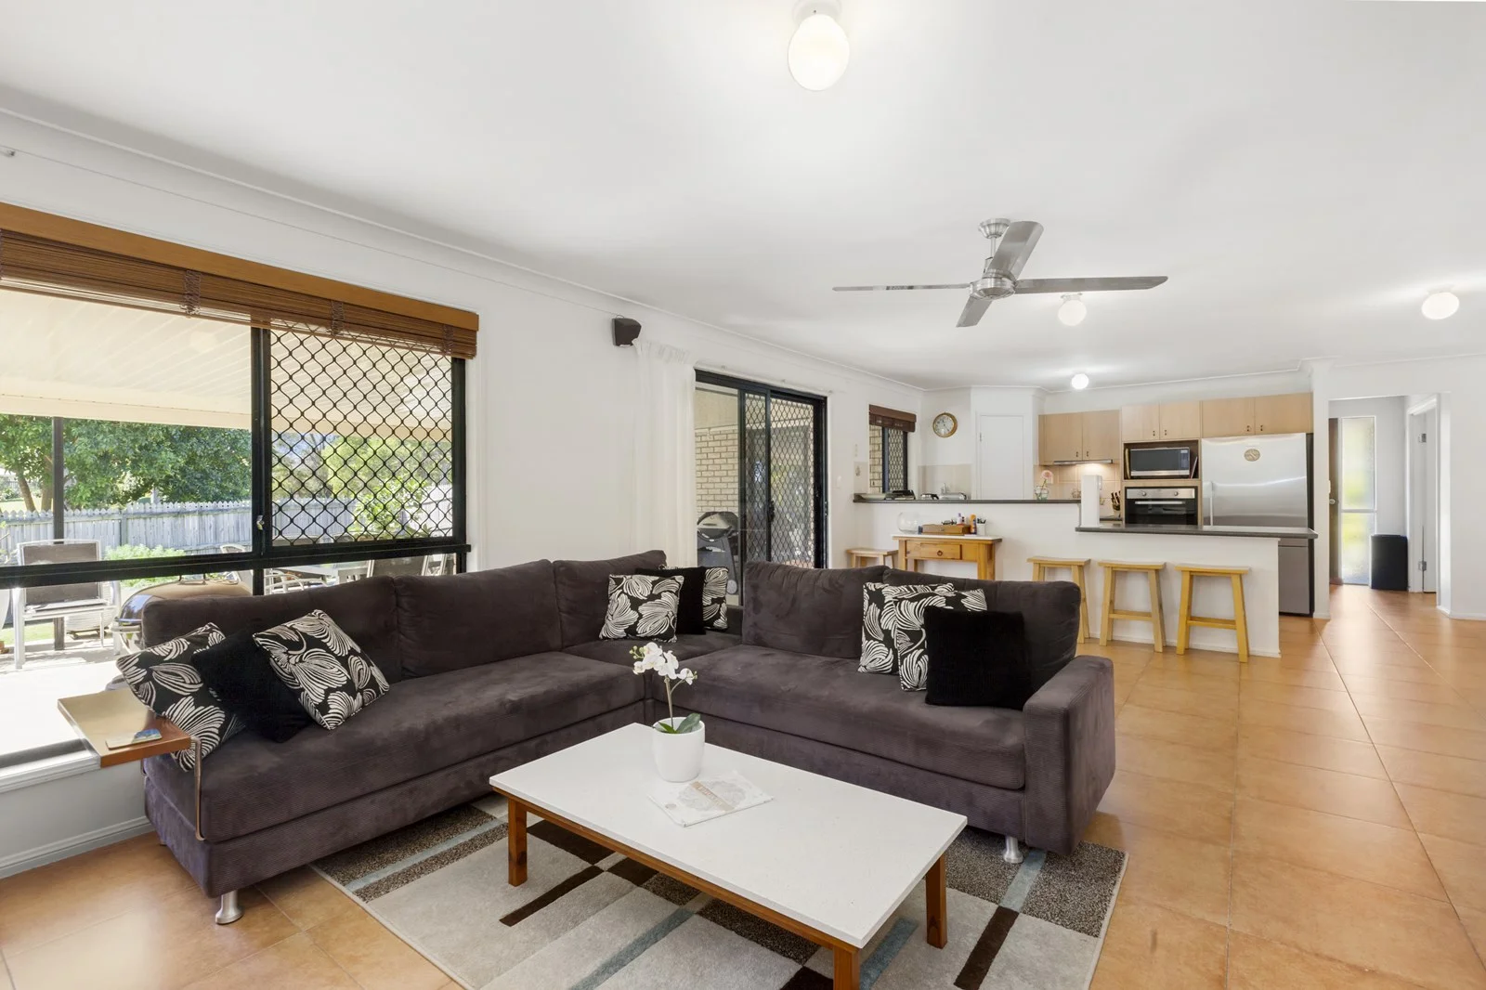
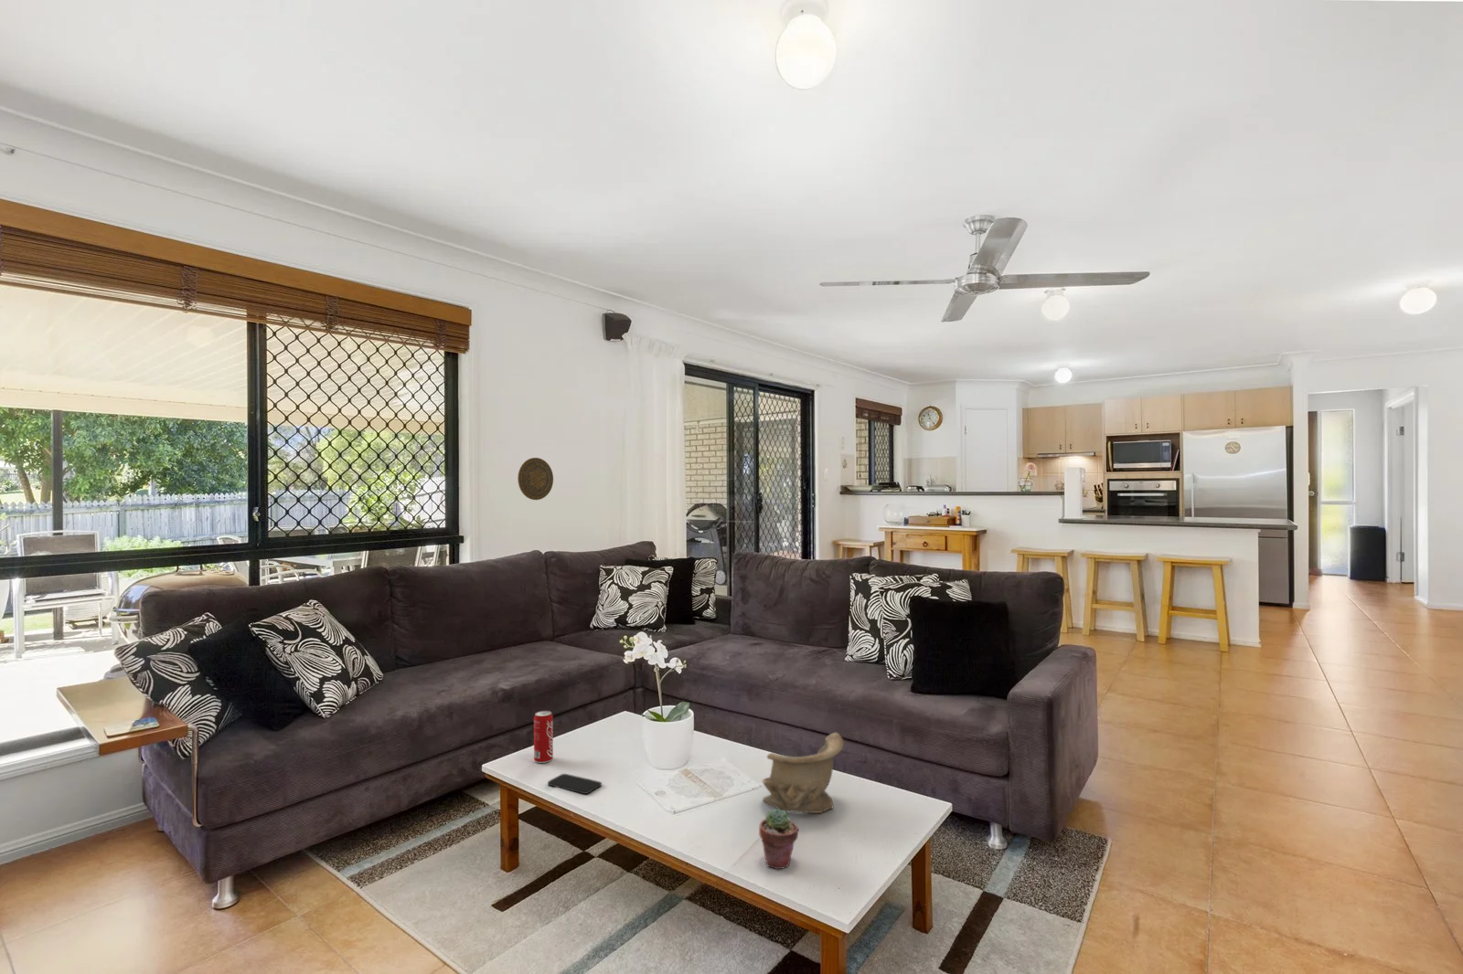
+ decorative bowl (801, 775)
+ potted succulent (778, 836)
+ decorative plate (536, 478)
+ beverage can (543, 736)
+ smartphone (574, 783)
